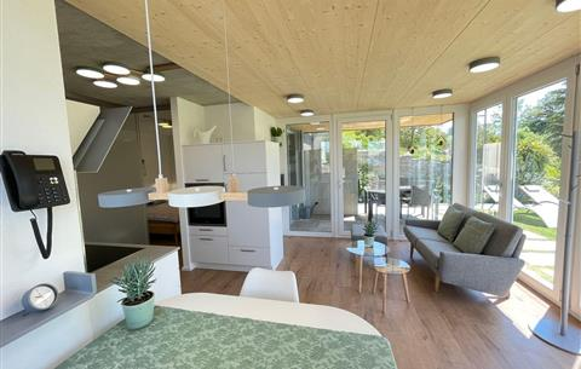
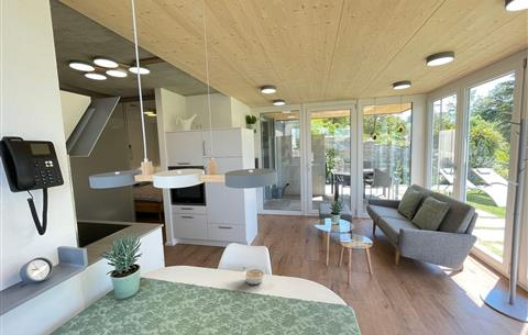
+ legume (253, 276)
